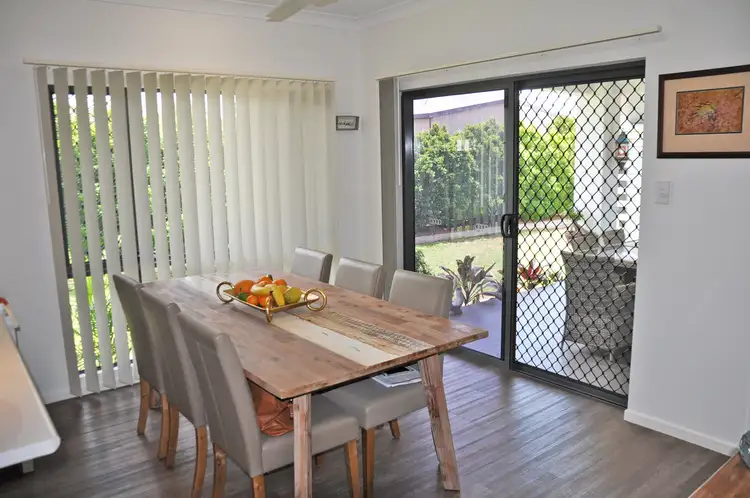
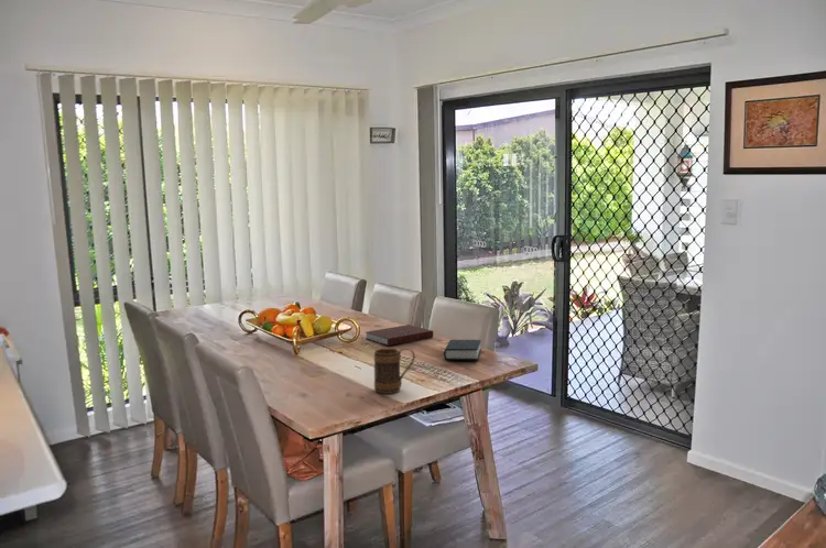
+ mug (394, 369)
+ notebook (399, 335)
+ book (463, 349)
